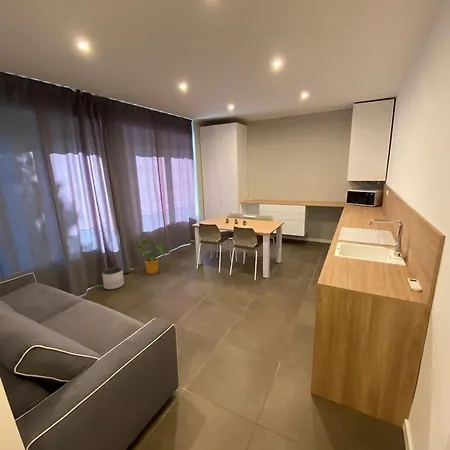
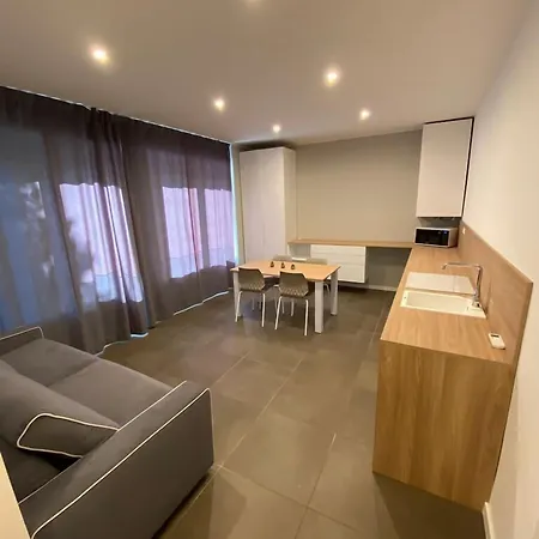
- house plant (149, 256)
- planter (113, 278)
